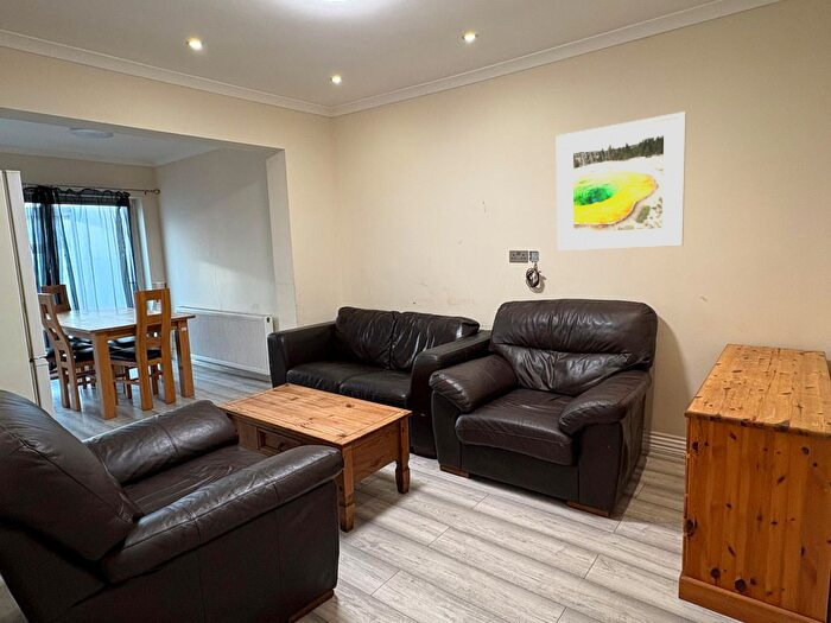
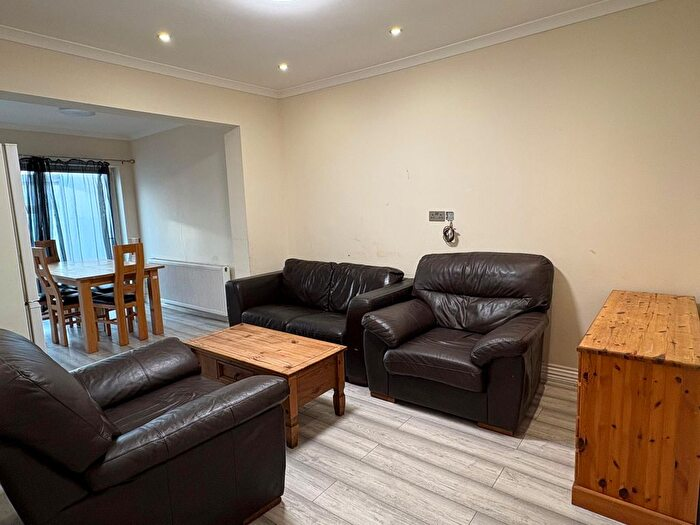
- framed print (615, 187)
